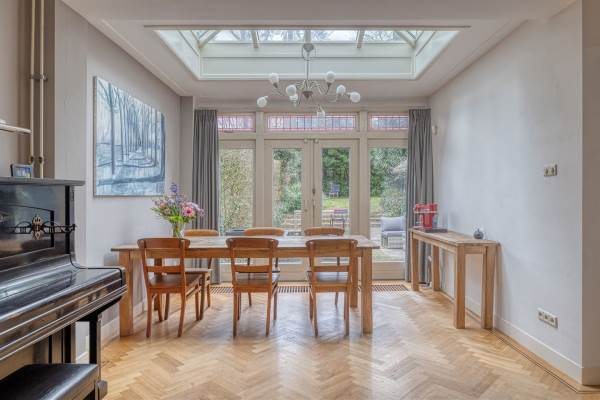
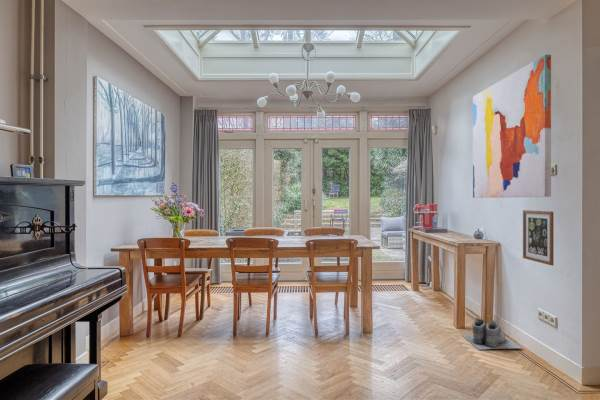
+ boots (490, 330)
+ wall art (537, 236)
+ wall art (505, 138)
